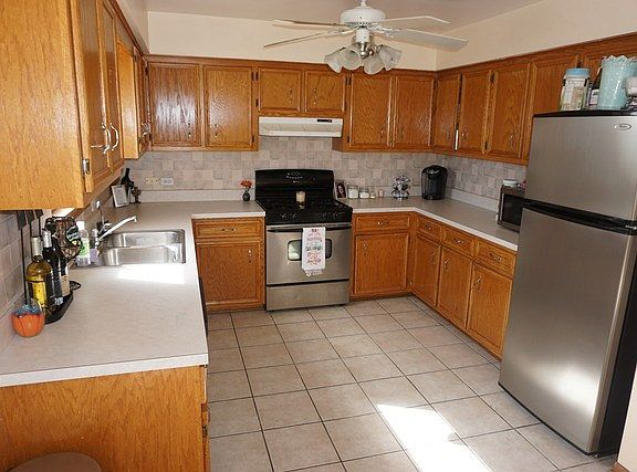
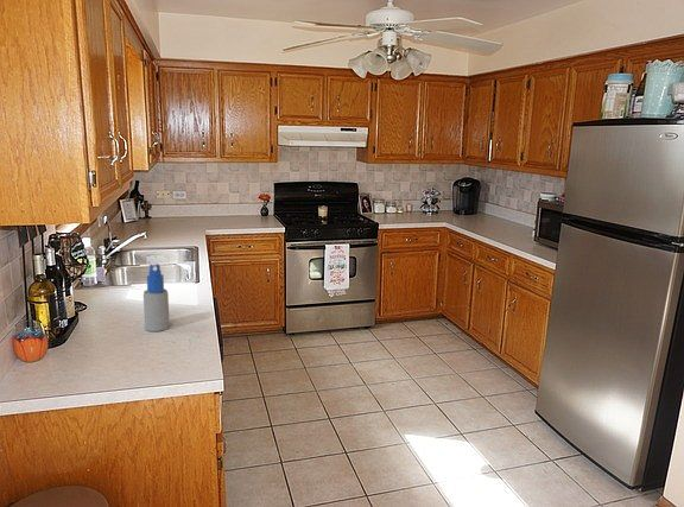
+ spray bottle (156, 296)
